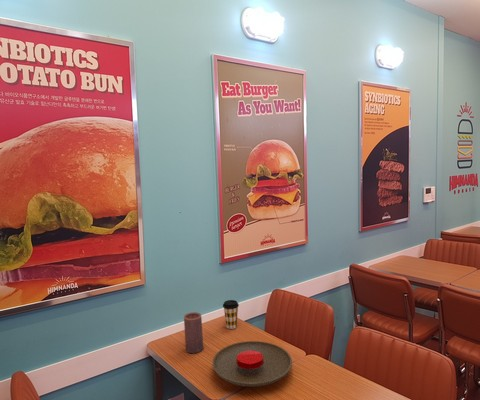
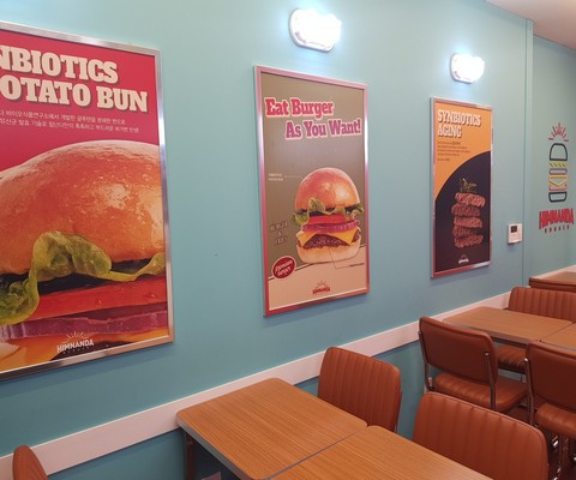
- plate (252, 364)
- coffee cup (231, 314)
- candle (193, 332)
